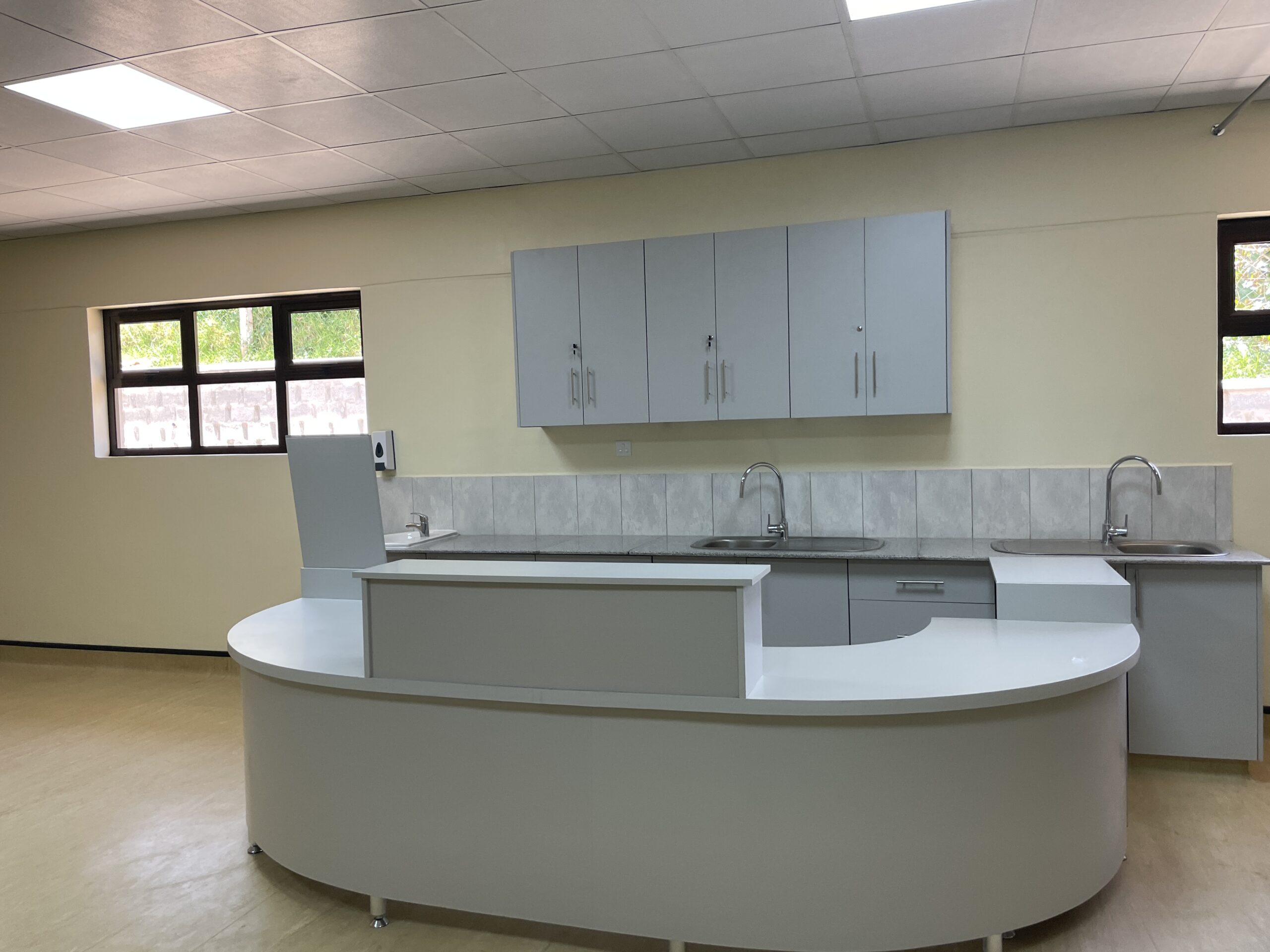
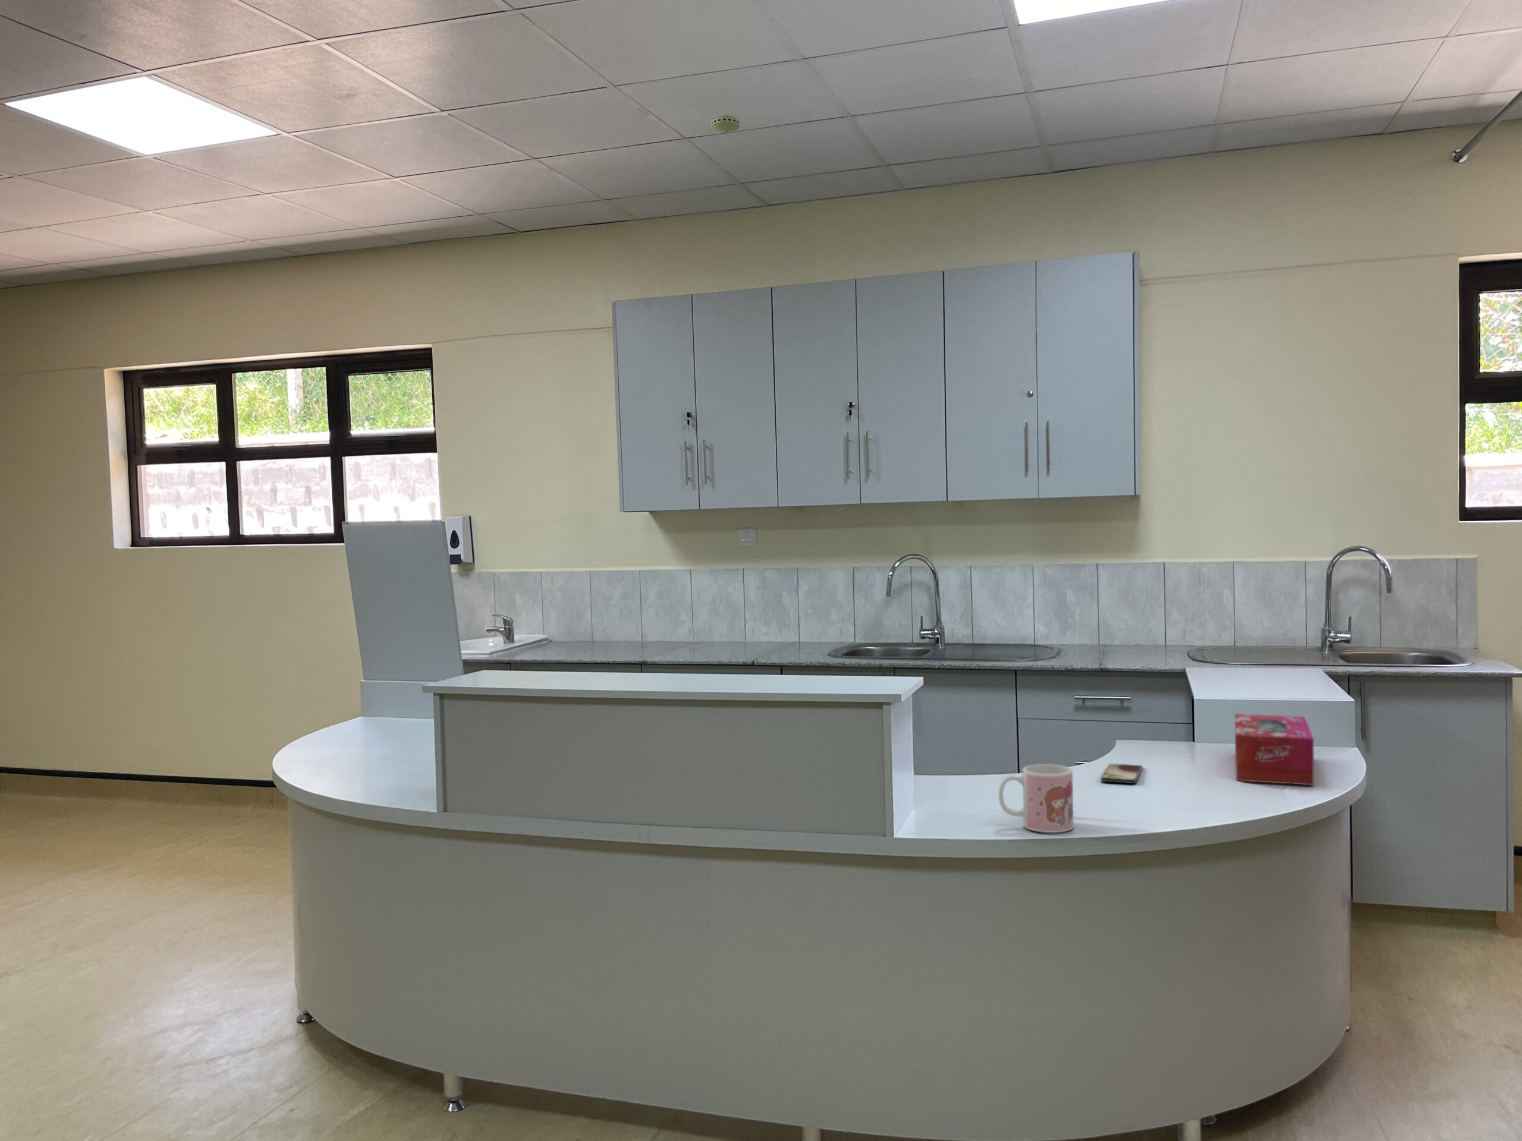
+ mug (1039, 797)
+ tissue box (1272, 747)
+ smartphone (1122, 773)
+ smoke detector (725, 123)
